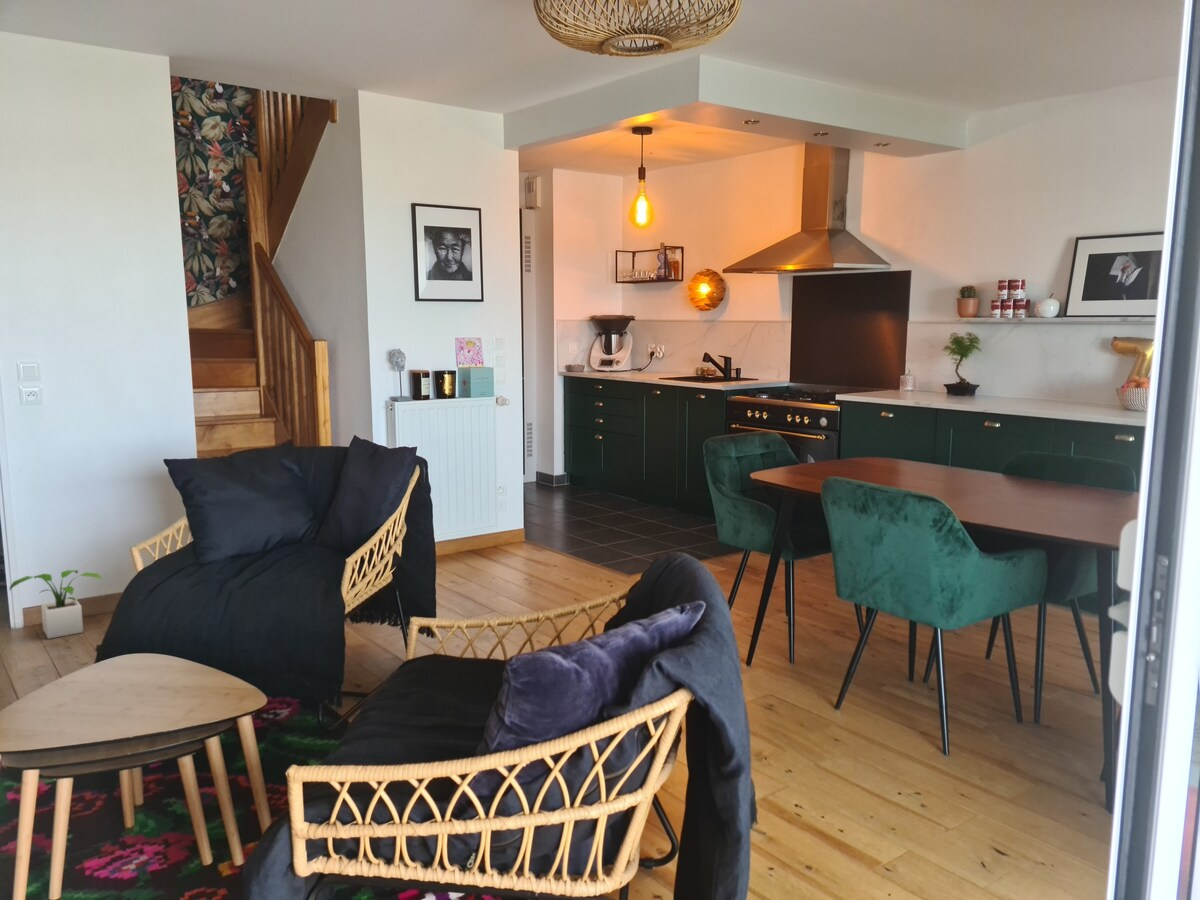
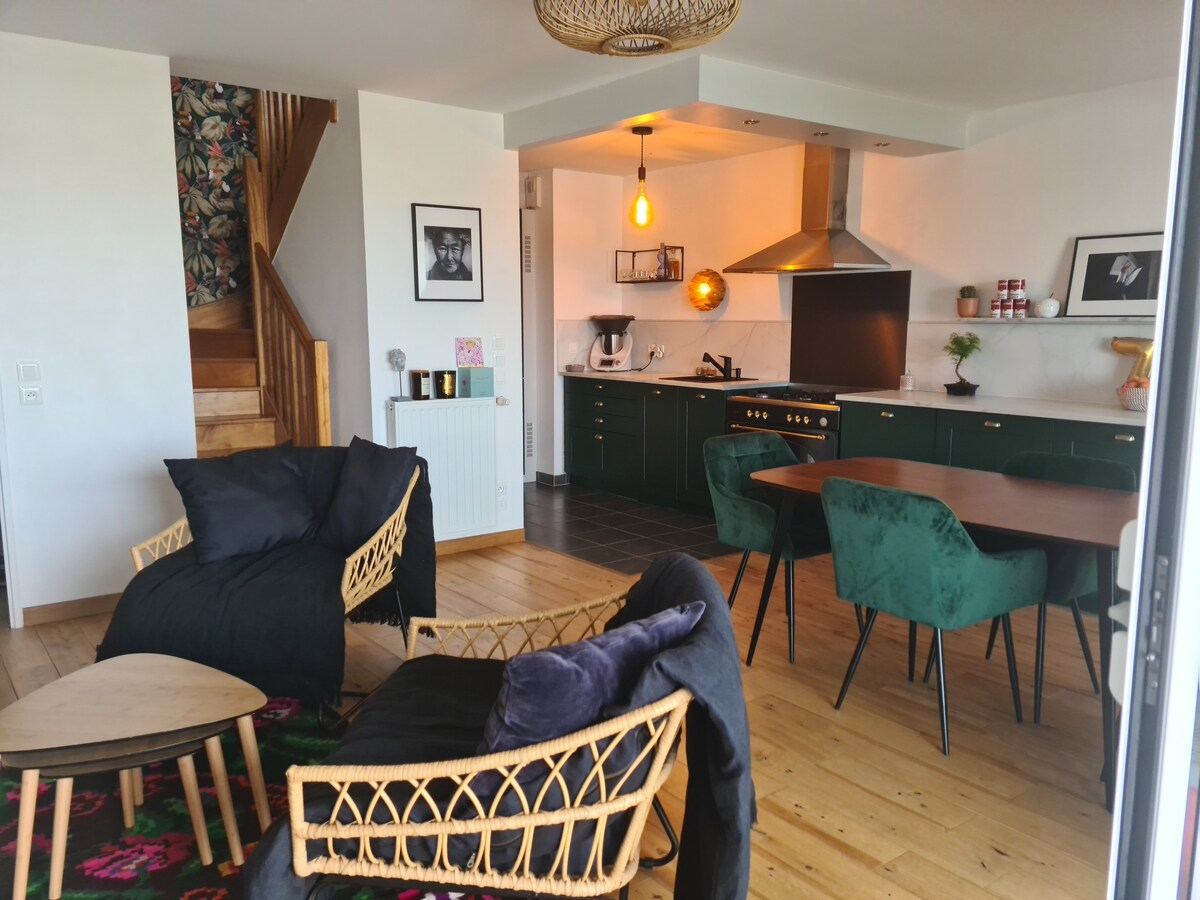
- potted plant (56, 601)
